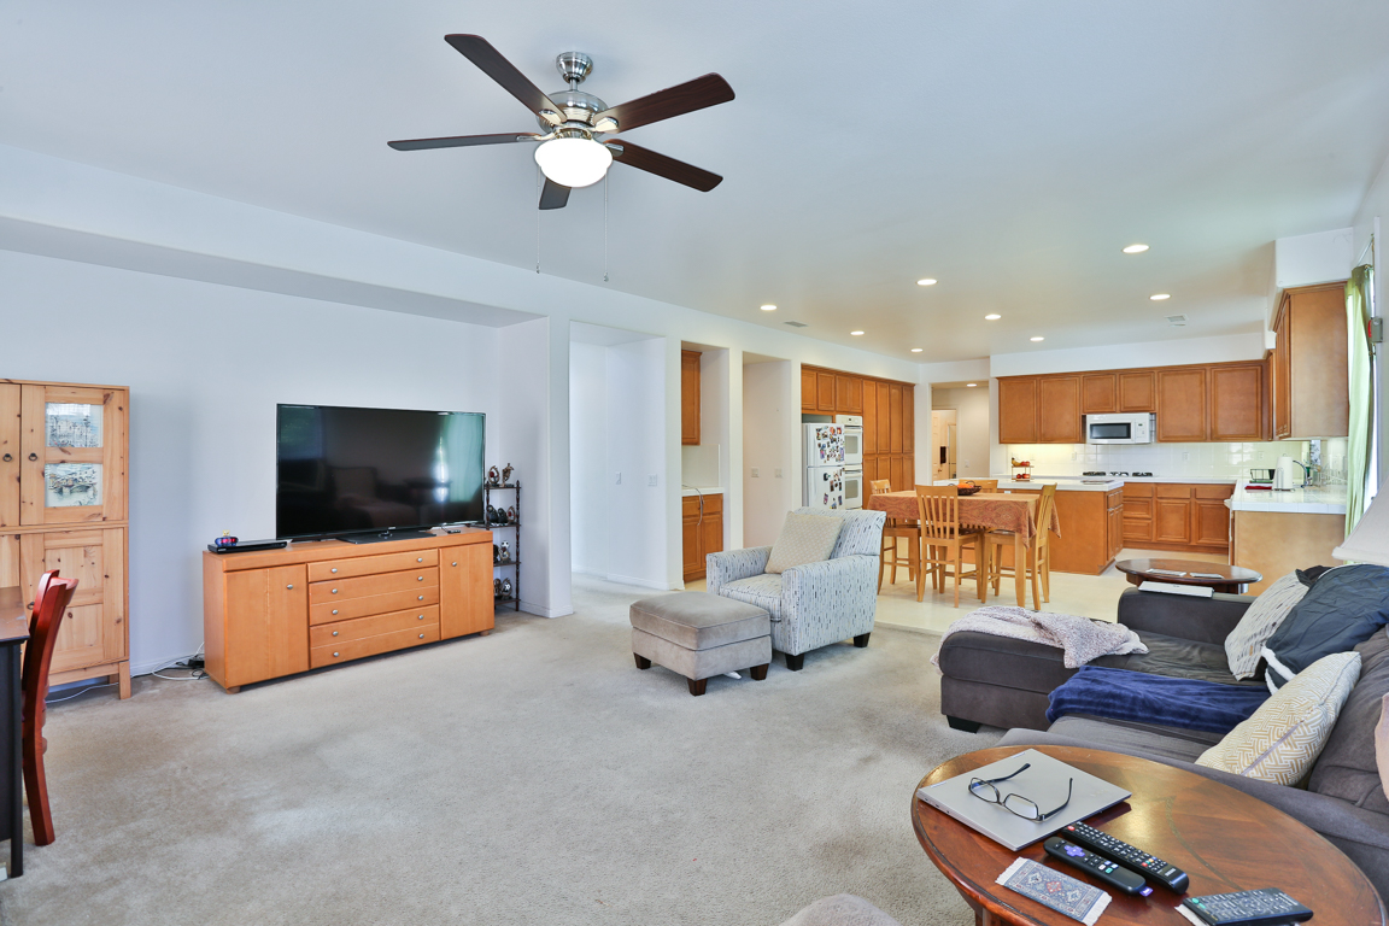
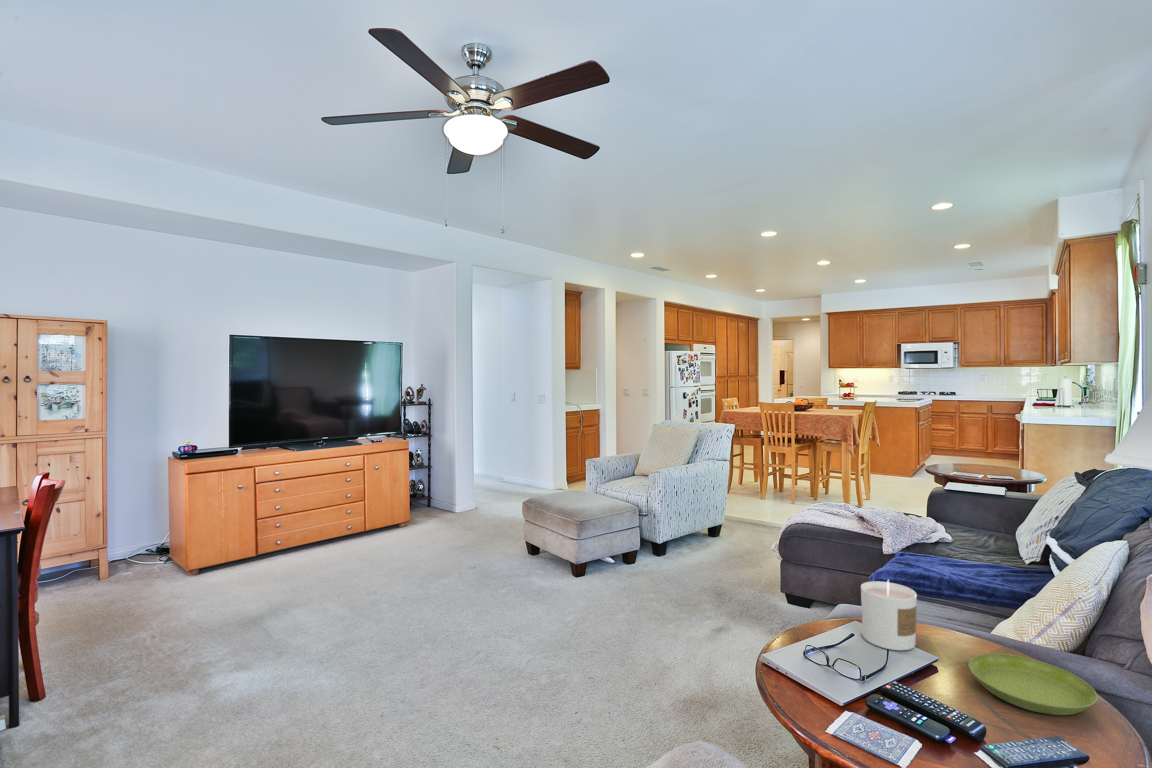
+ saucer (1029, 685)
+ candle (888, 609)
